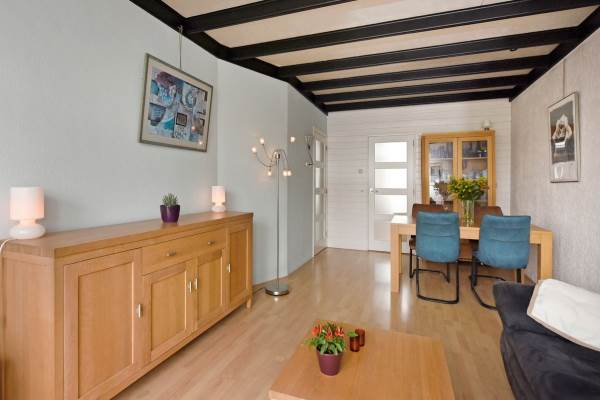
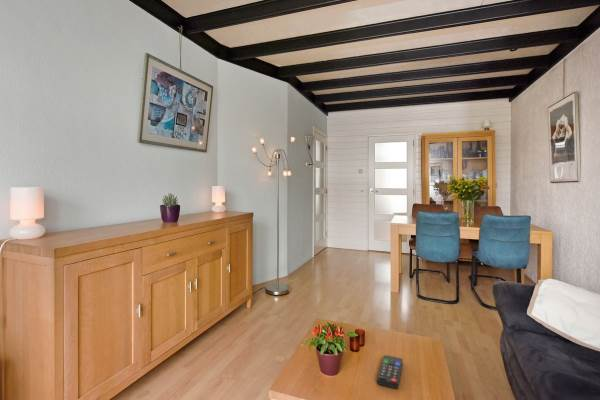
+ remote control (390, 370)
